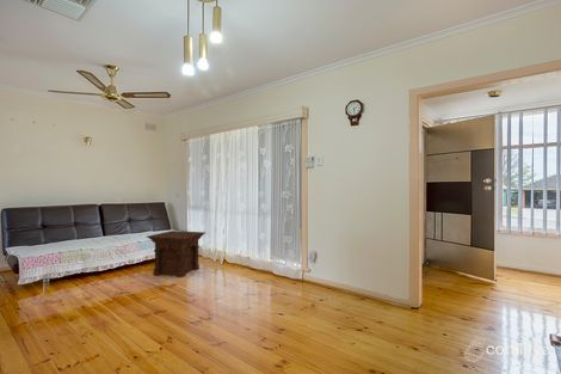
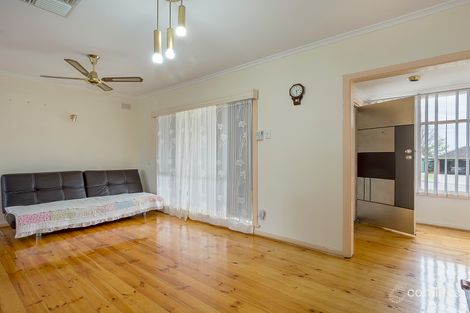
- side table (177, 252)
